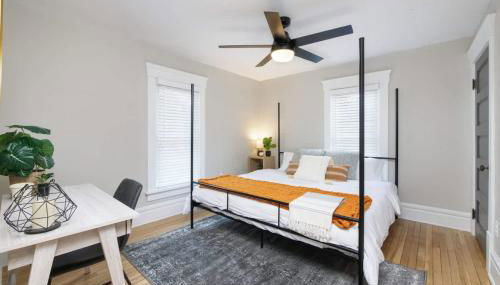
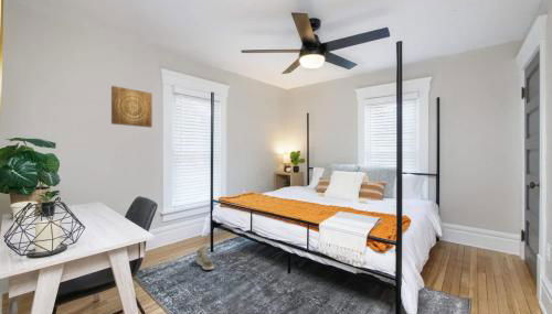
+ wall art (132, 107)
+ sneaker (204, 256)
